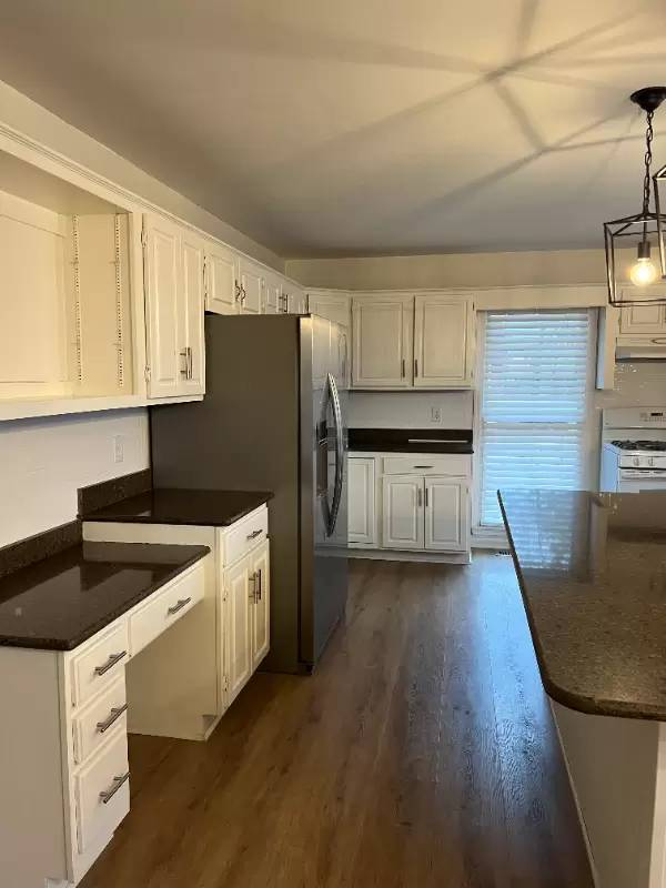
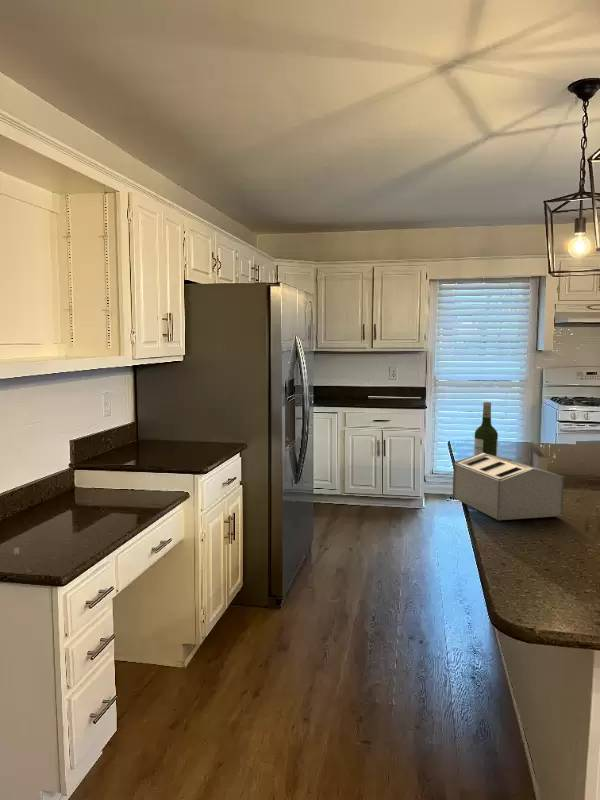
+ toaster (505, 483)
+ wine bottle (485, 443)
